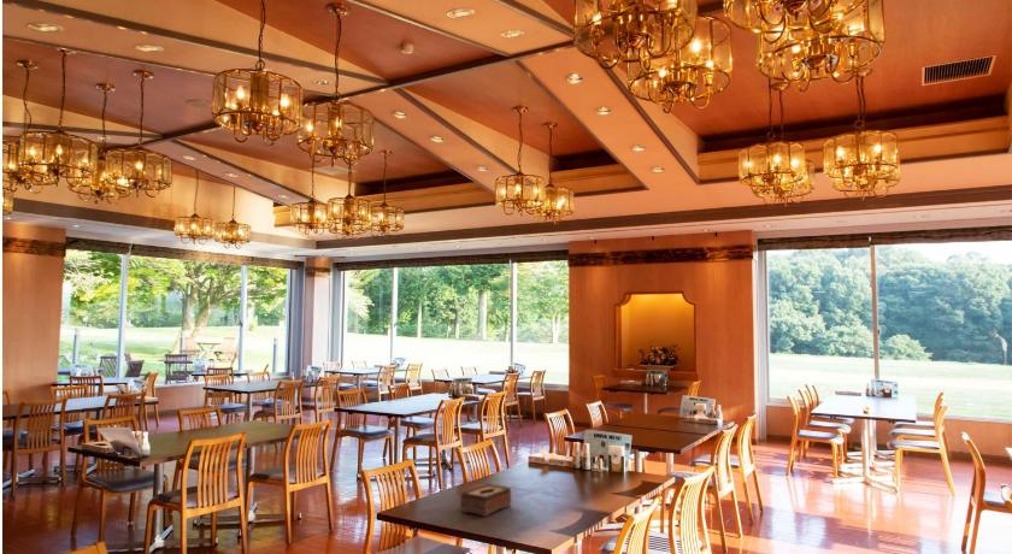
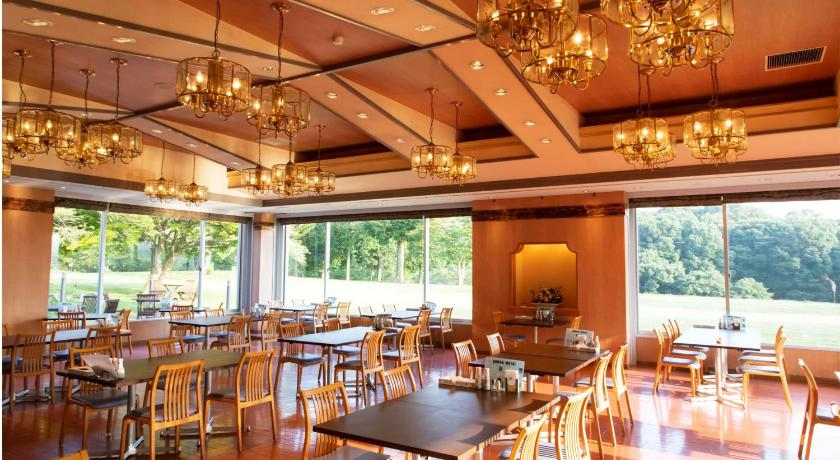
- tissue box (486, 499)
